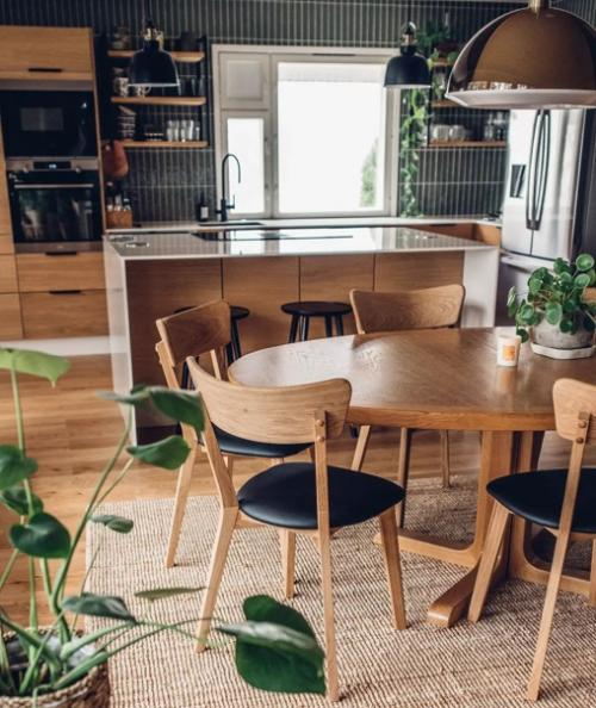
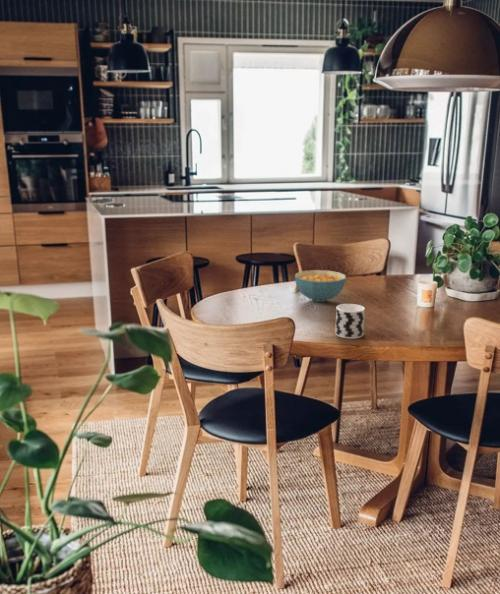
+ cup (351, 319)
+ cereal bowl (319, 287)
